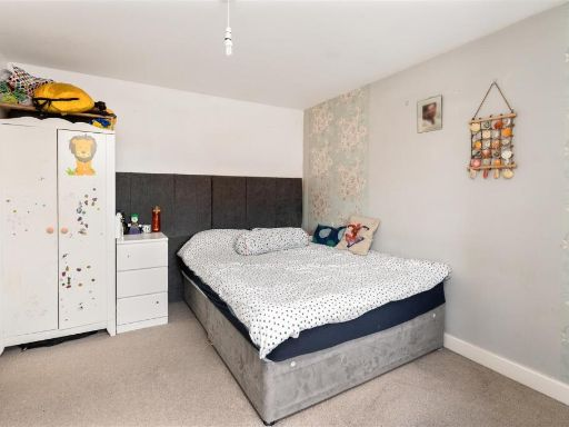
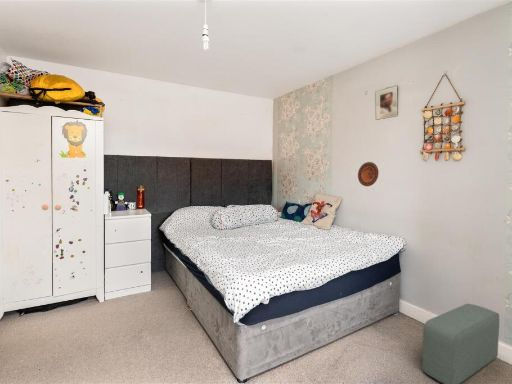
+ pouf (462, 339)
+ decorative plate (368, 174)
